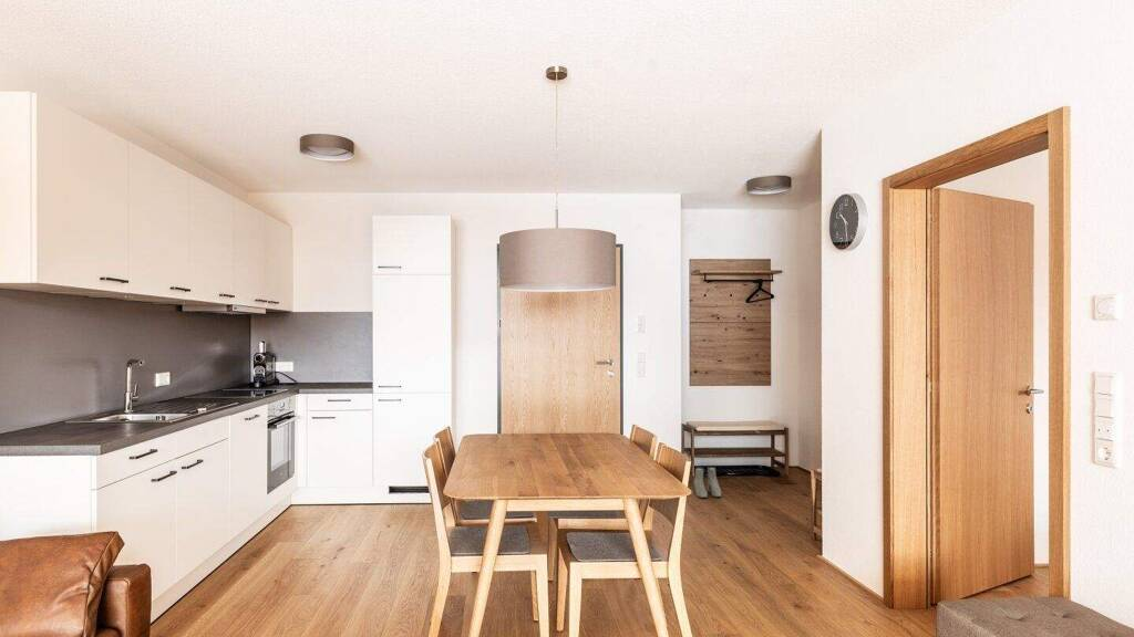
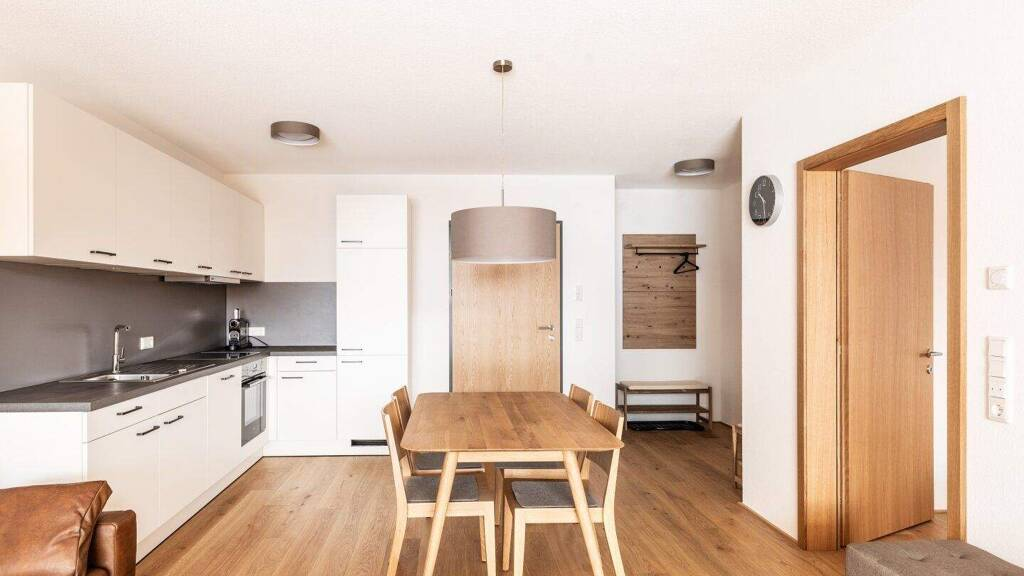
- boots (708, 481)
